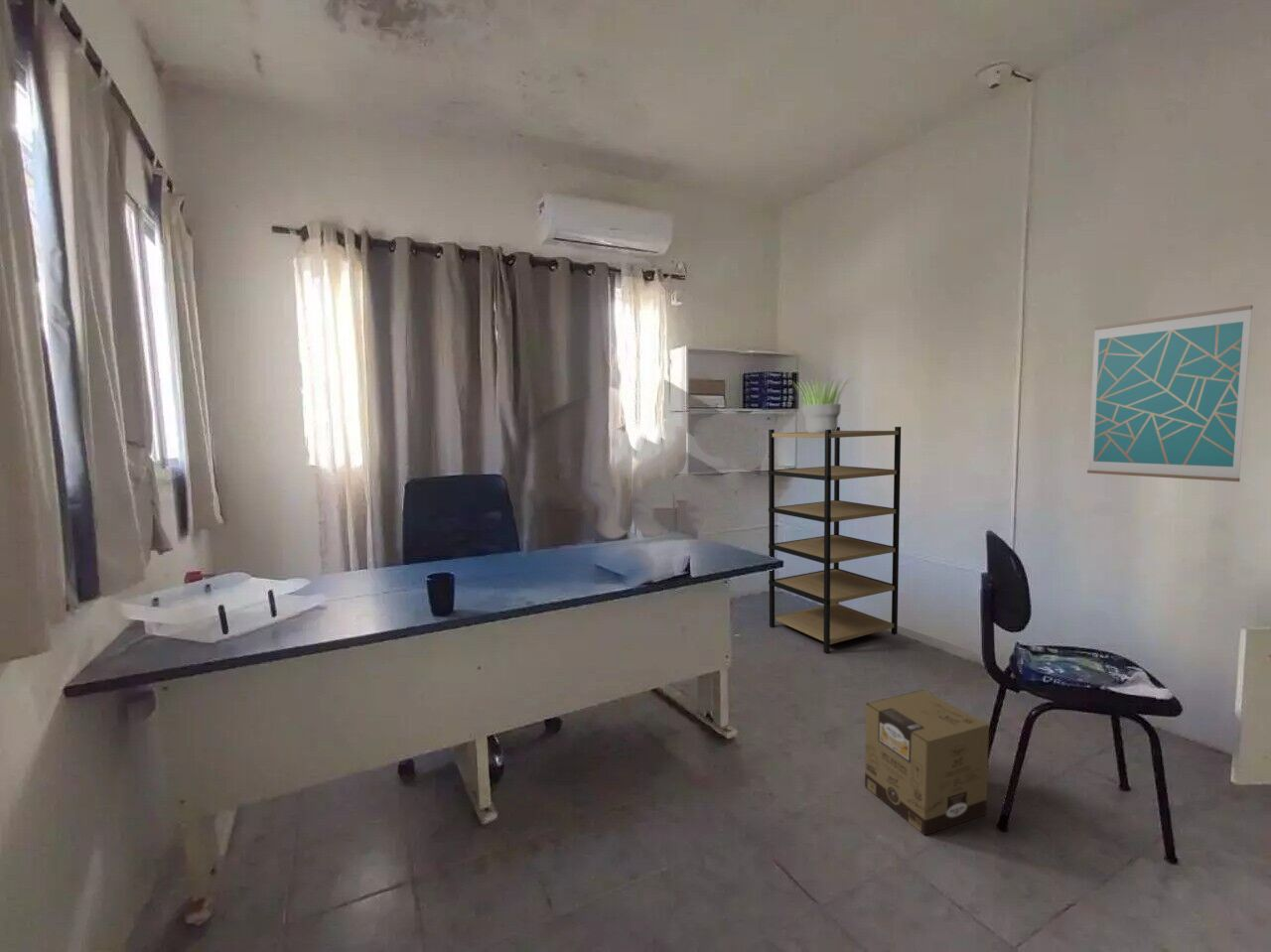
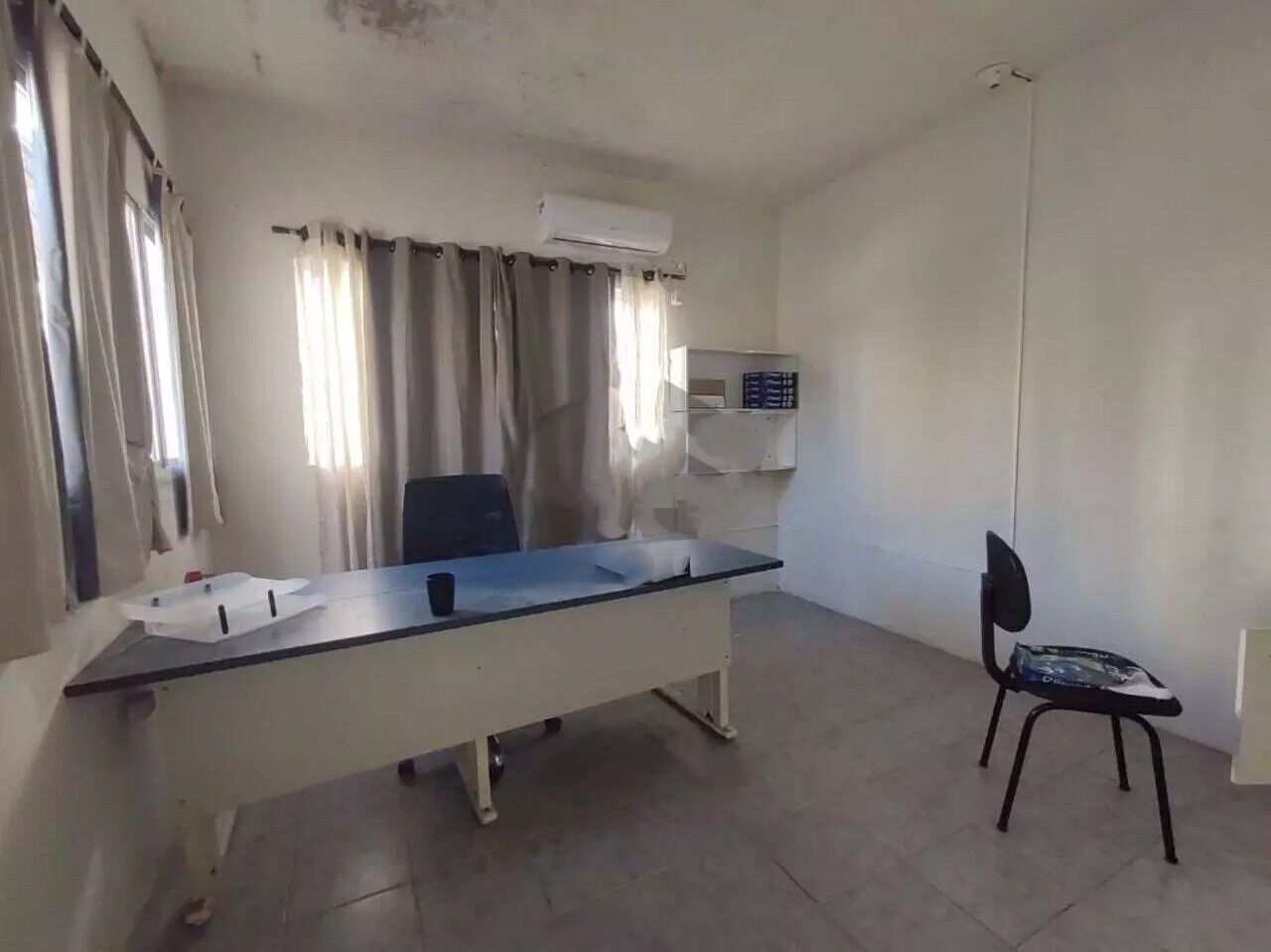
- shelving unit (834, 530)
- wall art (1161, 397)
- cardboard box (923, 756)
- potted plant (820, 405)
